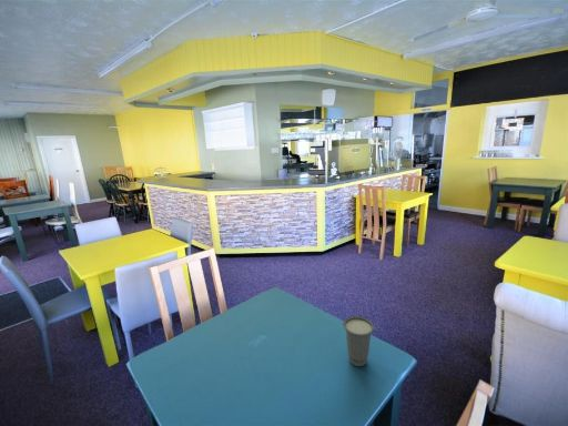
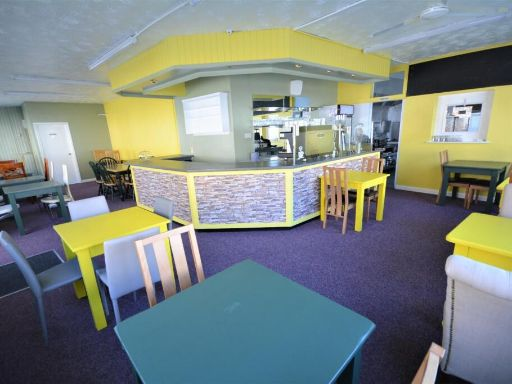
- cup (357, 343)
